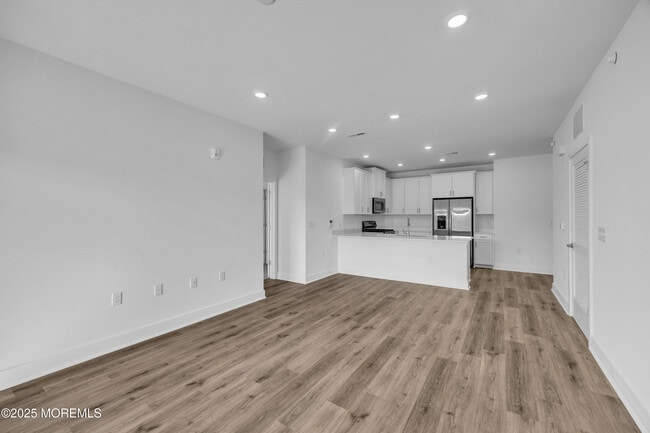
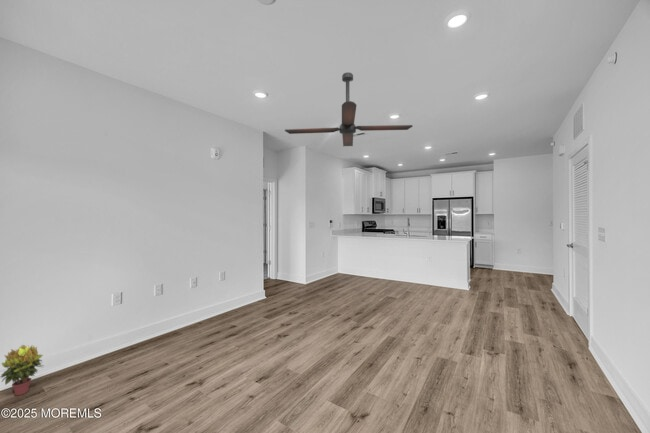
+ ceiling fan (347, 104)
+ potted plant (23, 369)
